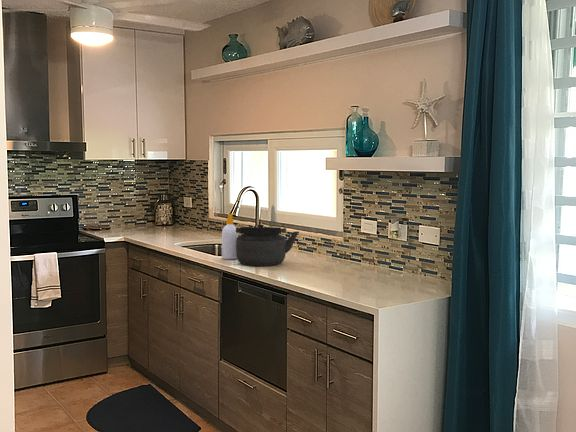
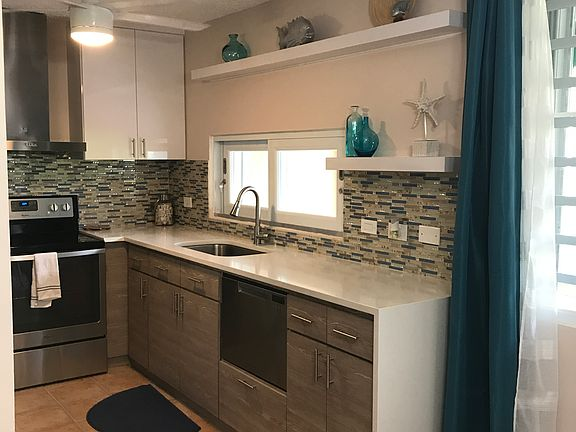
- kettle (262, 243)
- soap bottle (230, 236)
